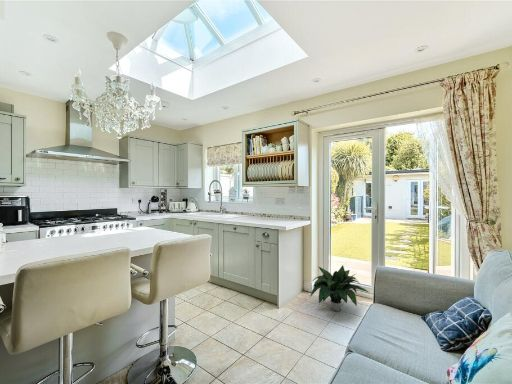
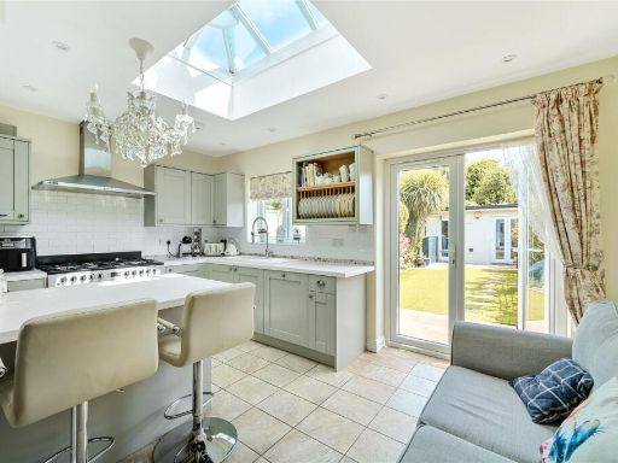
- potted plant (337, 287)
